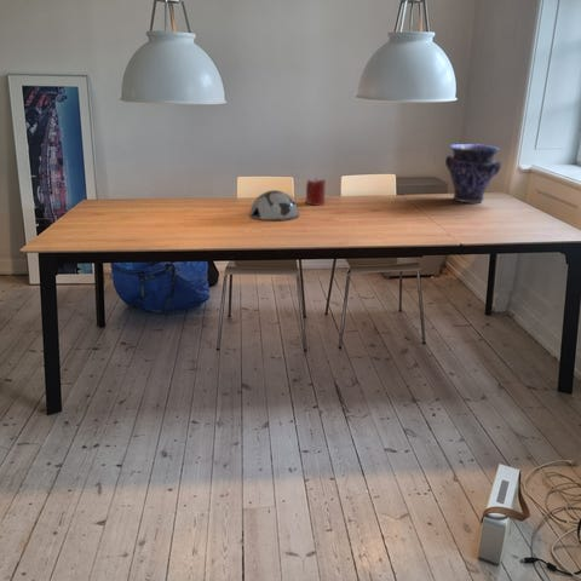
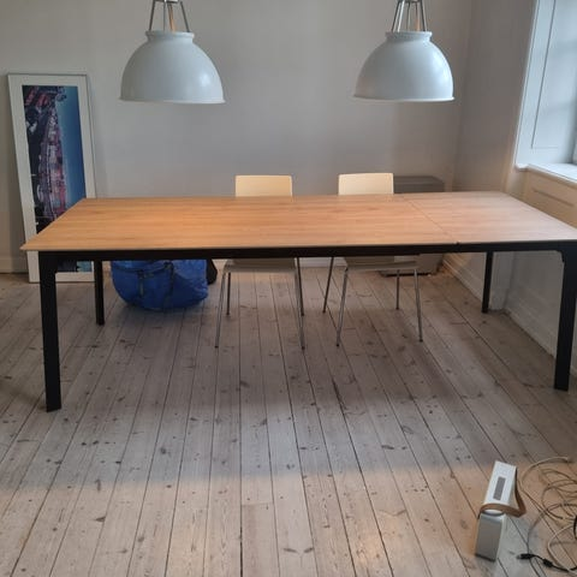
- decorative bowl (274, 202)
- vase (471, 173)
- candle (316, 190)
